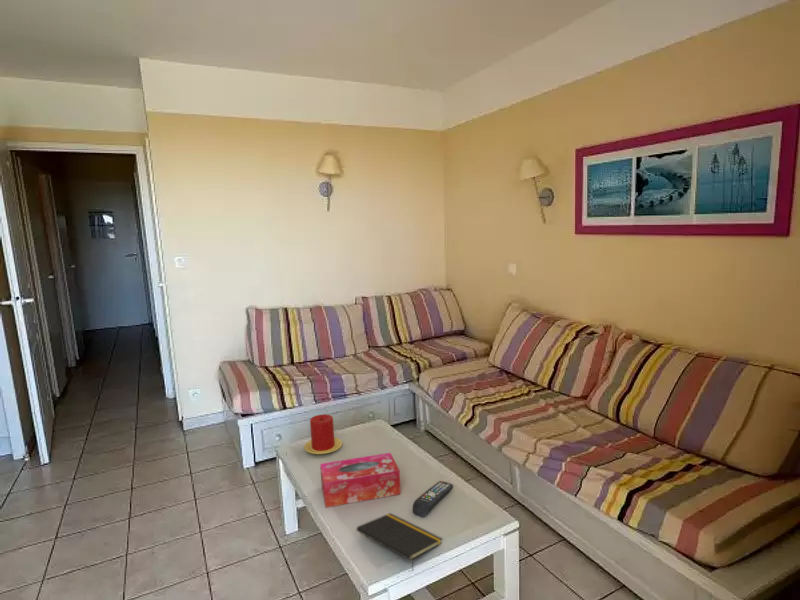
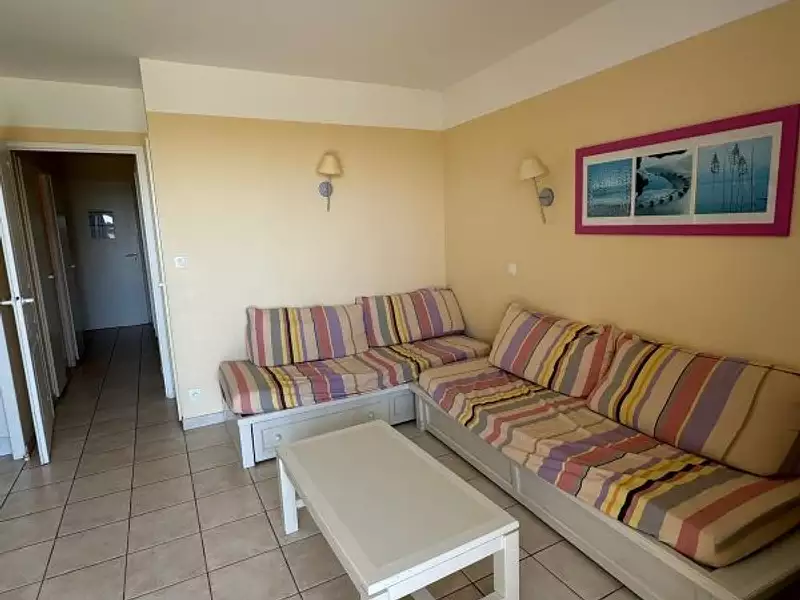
- tissue box (359, 478)
- candle (322, 433)
- notepad (399, 534)
- remote control (433, 496)
